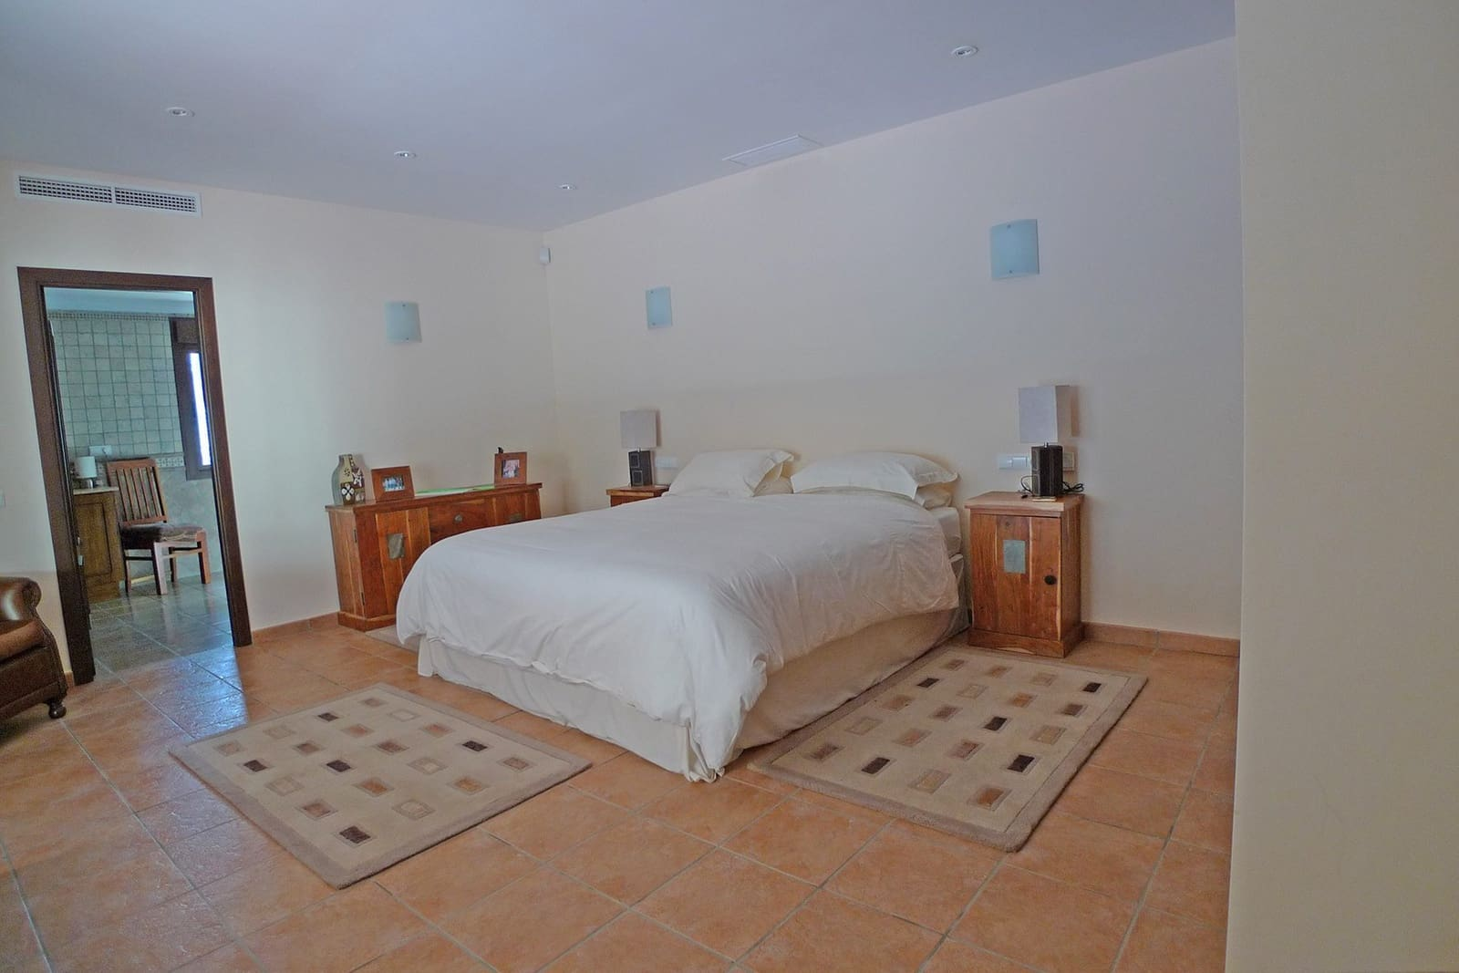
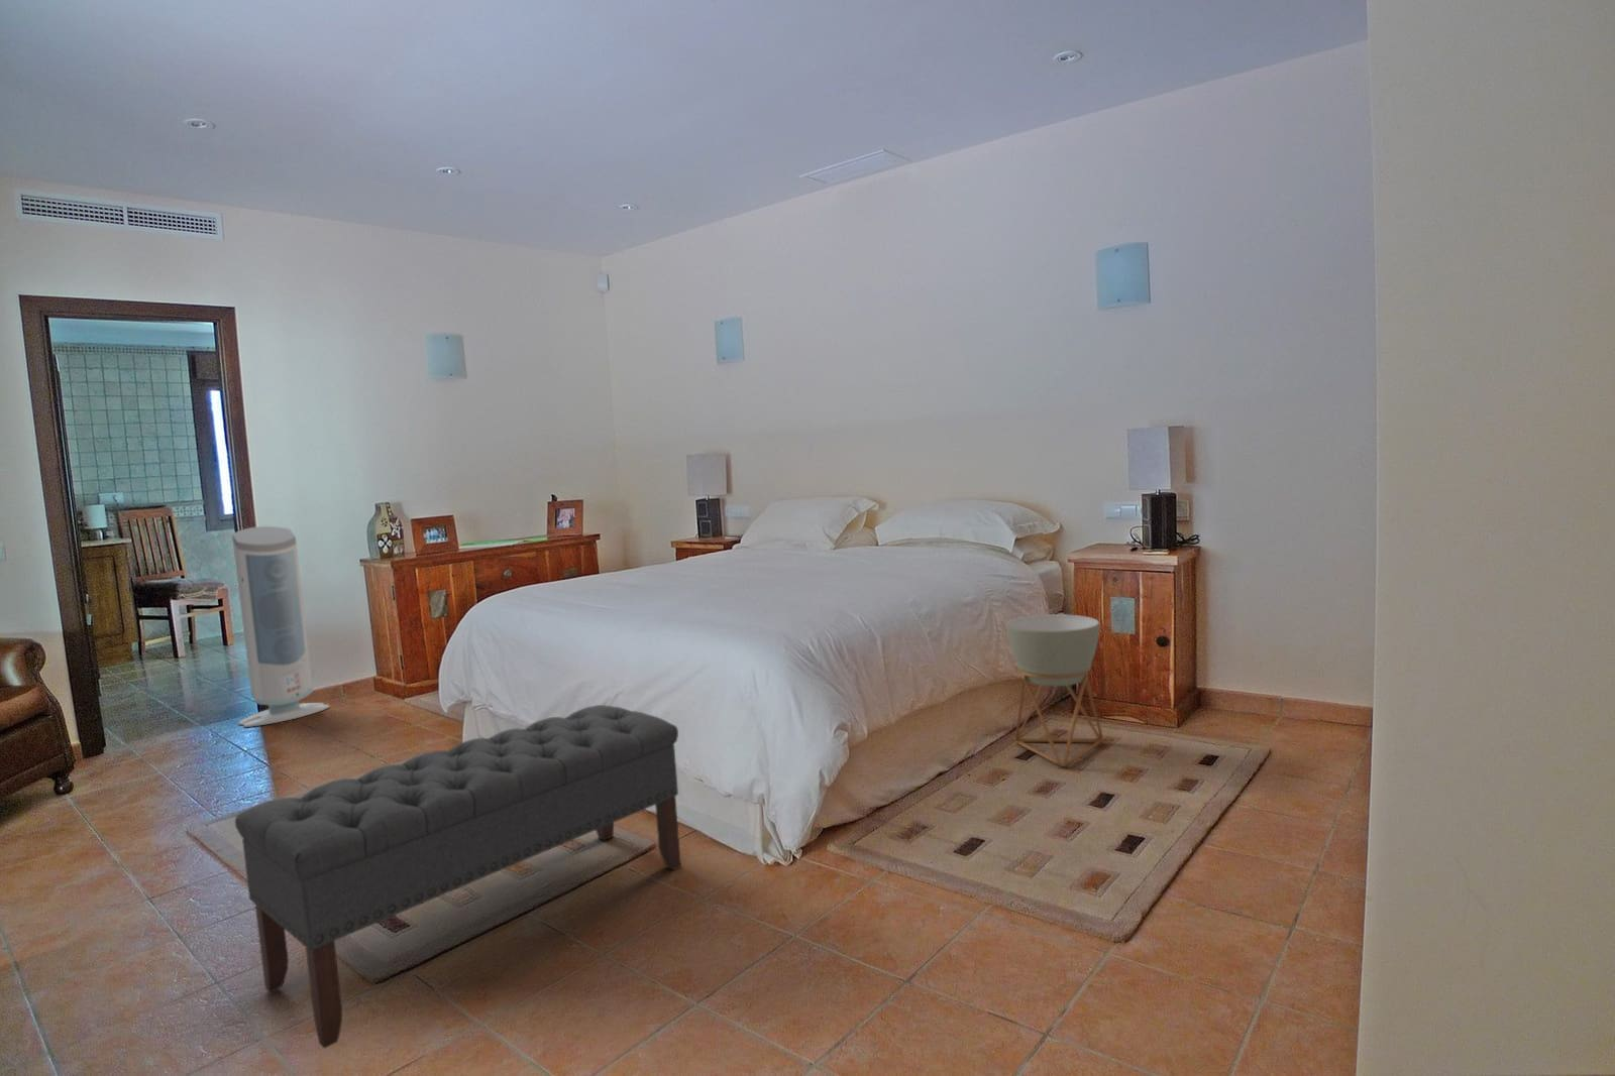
+ planter (1054, 685)
+ air purifier (274, 621)
+ bench (487, 839)
